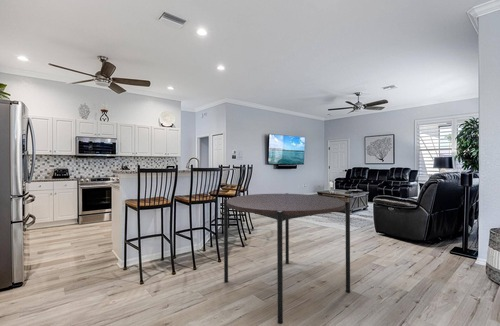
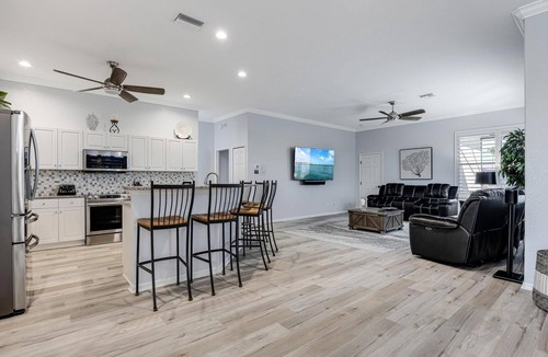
- dining table (285, 243)
